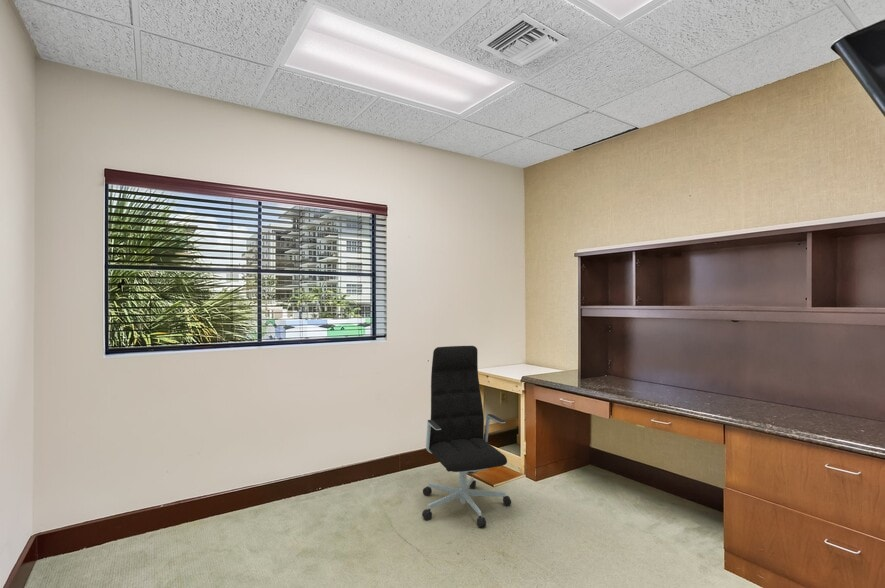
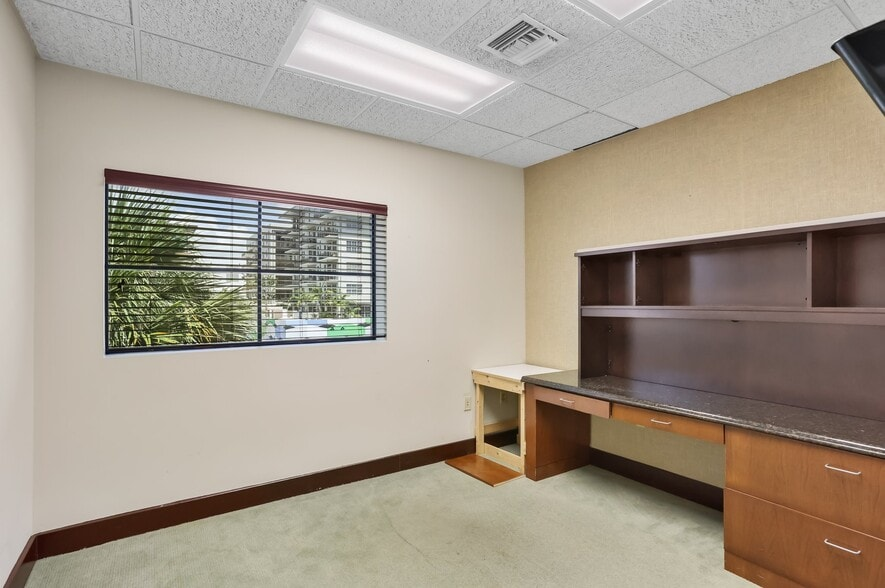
- office chair (464, 427)
